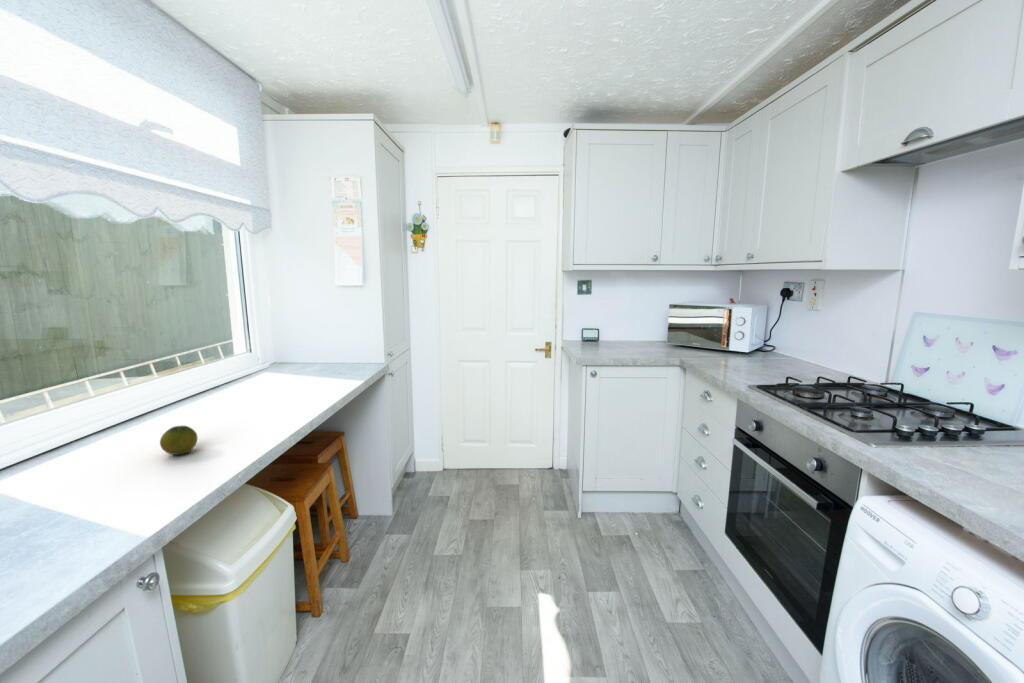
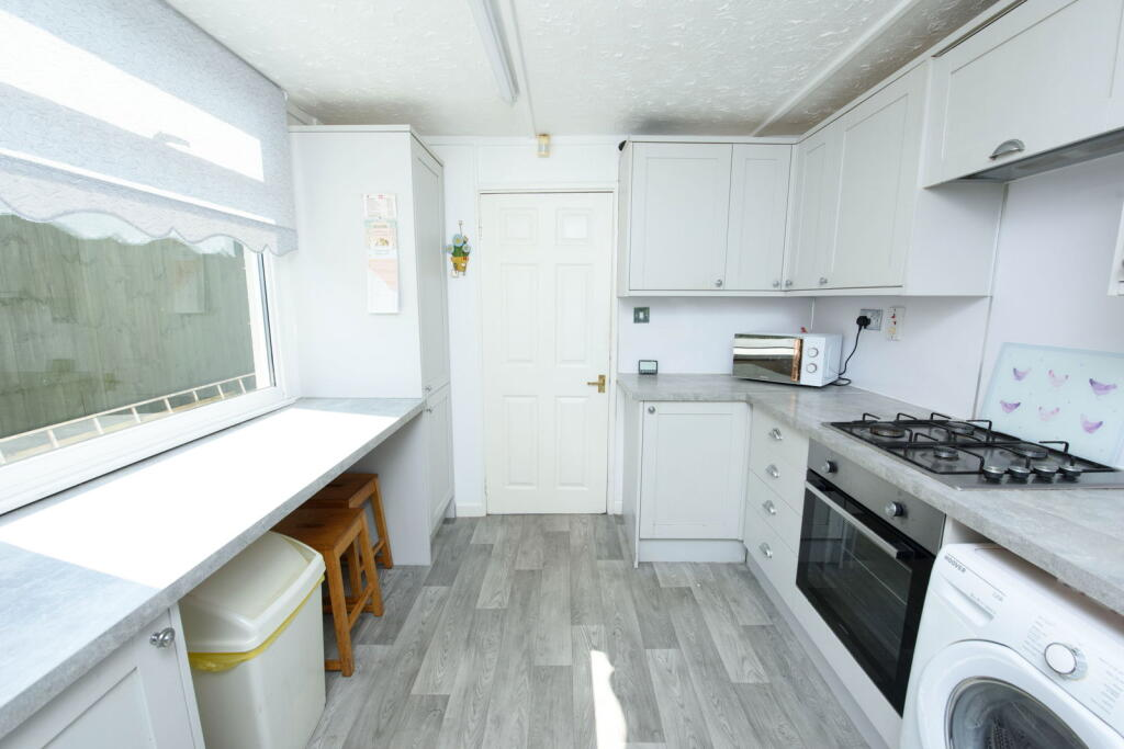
- fruit (179, 439)
